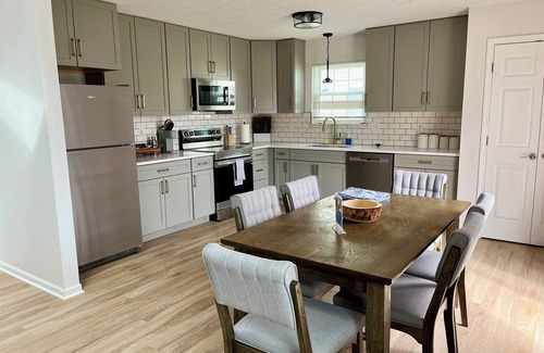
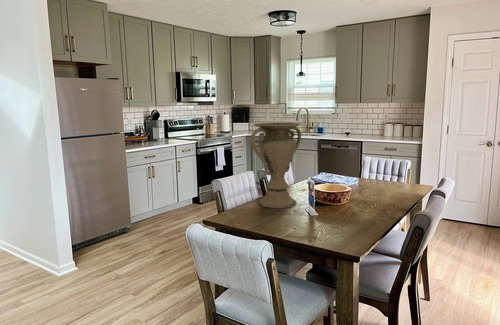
+ vase (277, 164)
